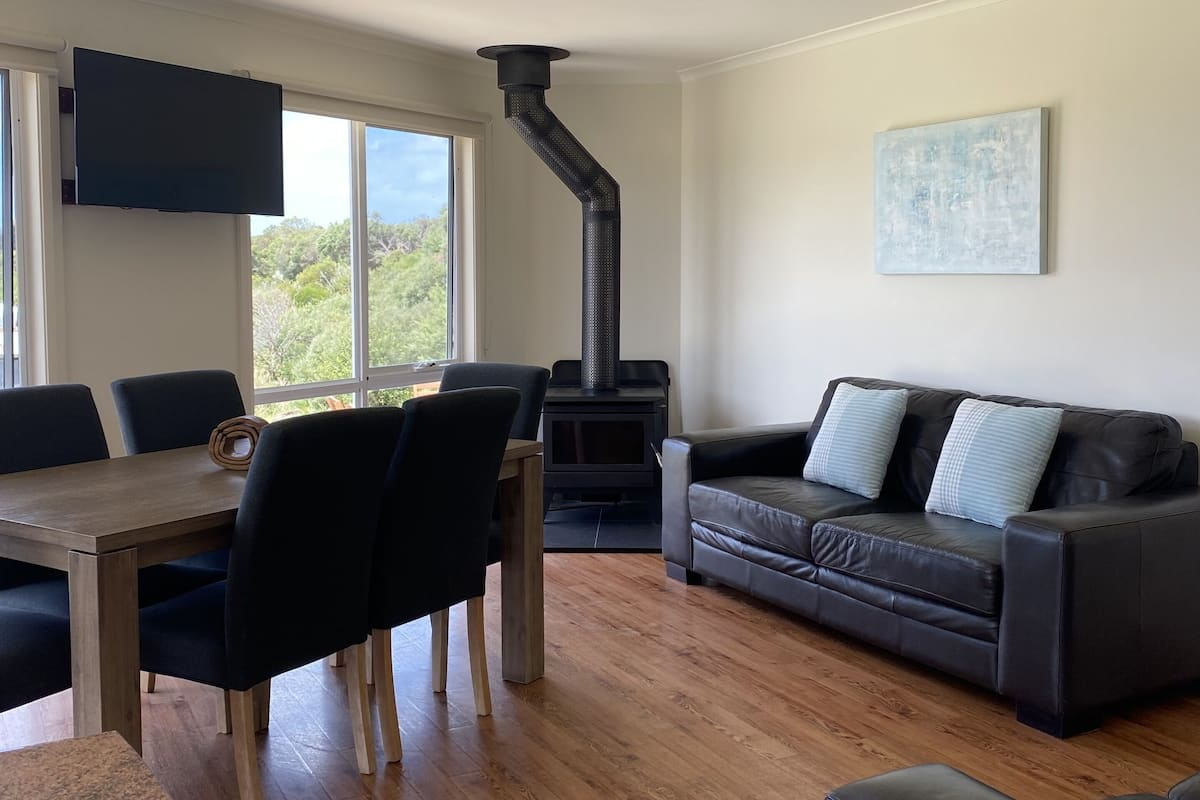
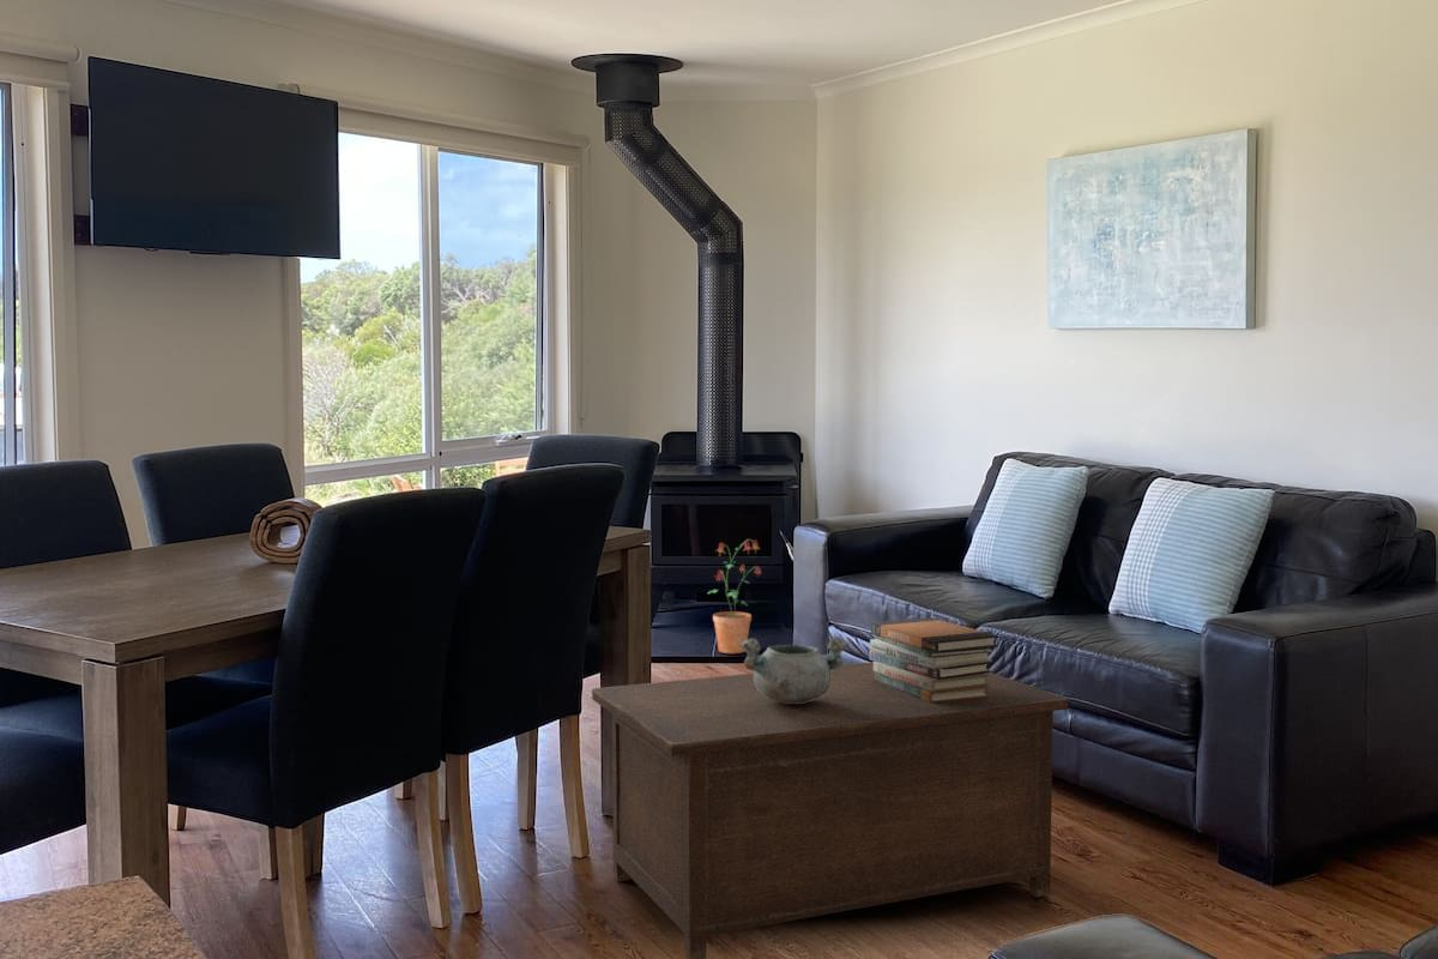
+ potted plant (733, 595)
+ decorative bowl (793, 668)
+ book stack (930, 657)
+ cabinet (824, 789)
